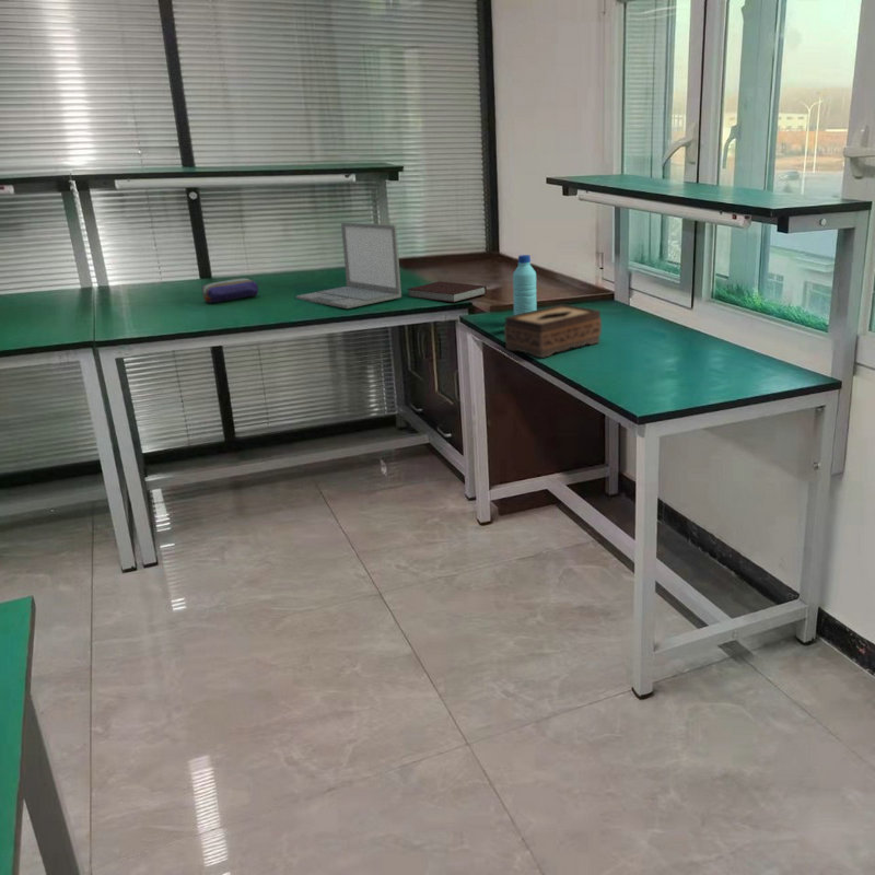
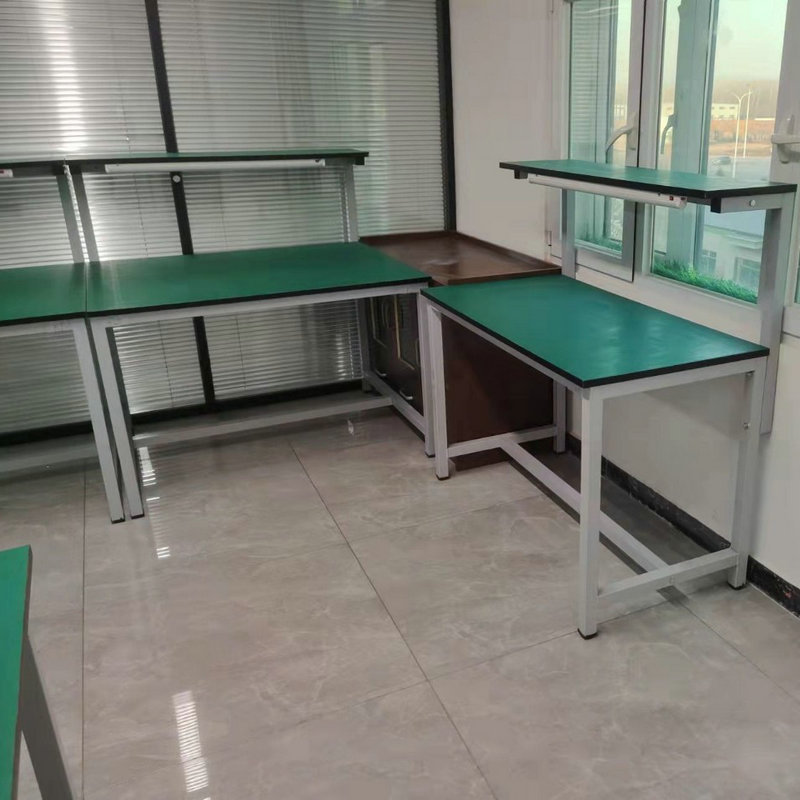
- pencil case (231, 290)
- water bottle (524, 294)
- laptop (345, 262)
- notebook (446, 291)
- tissue box (552, 329)
